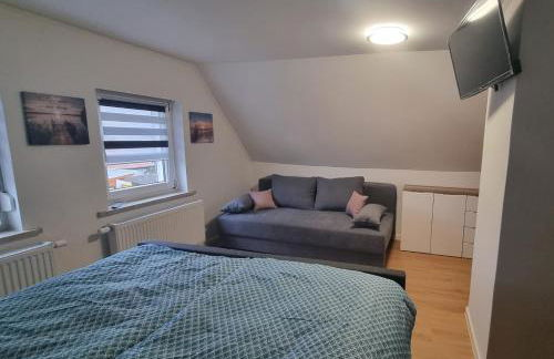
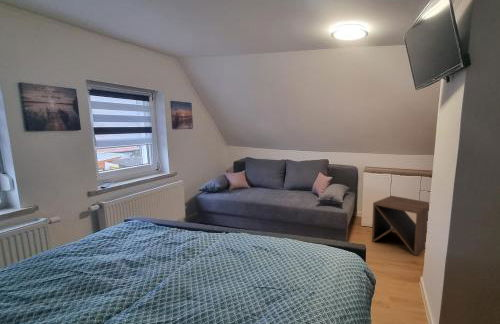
+ side table (402, 222)
